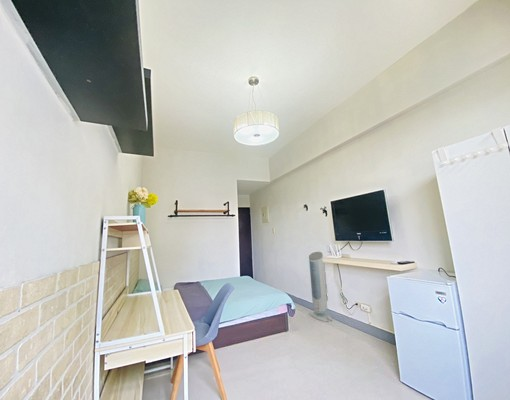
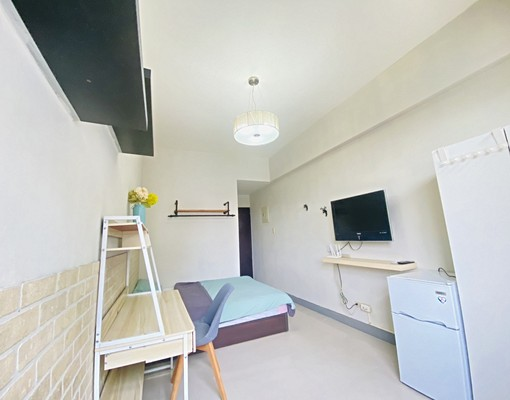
- air purifier (318, 283)
